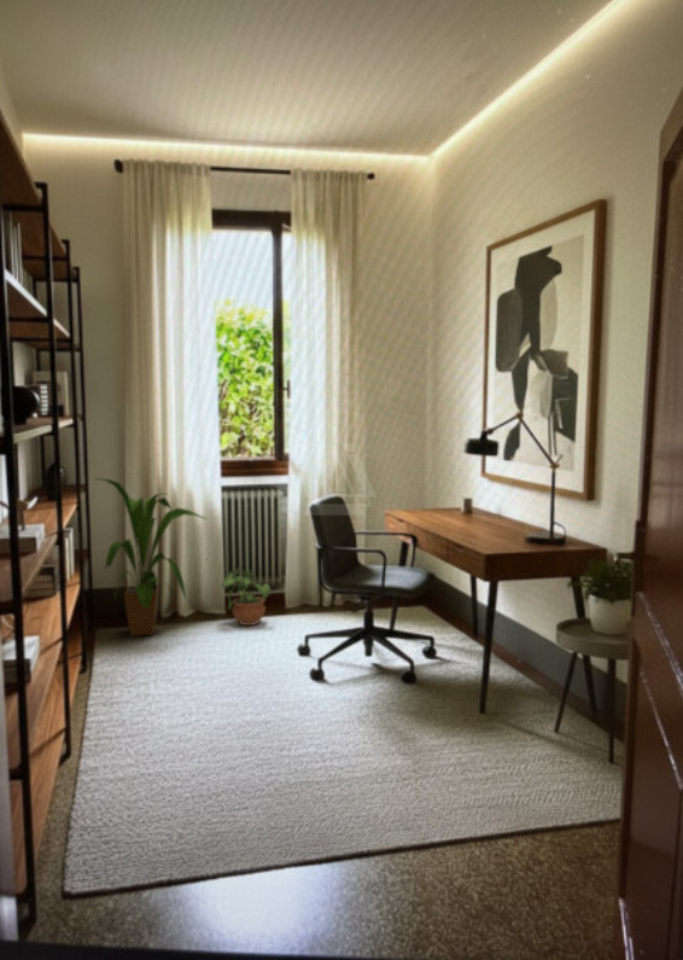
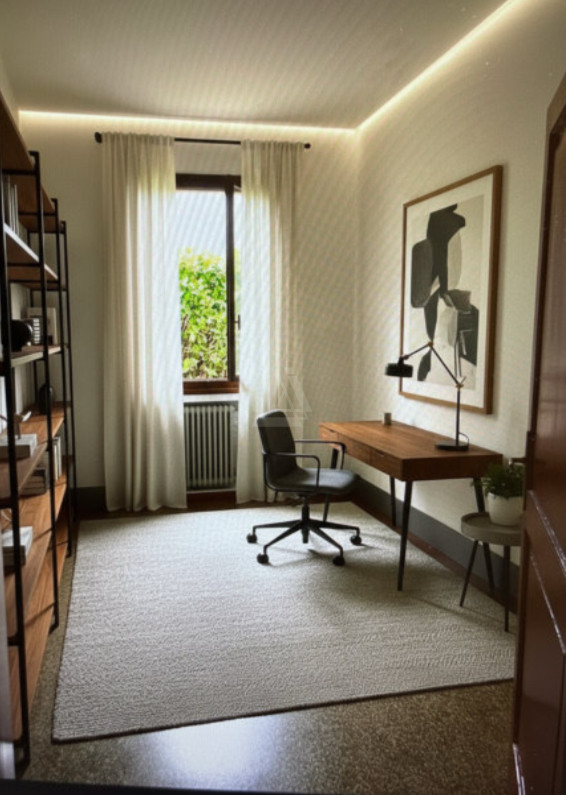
- house plant (154, 555)
- potted plant (245, 593)
